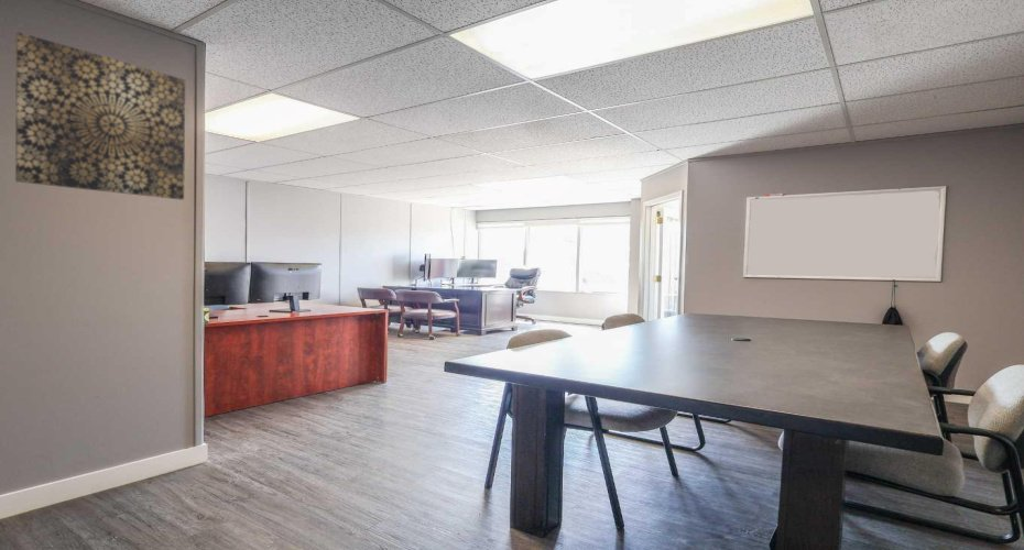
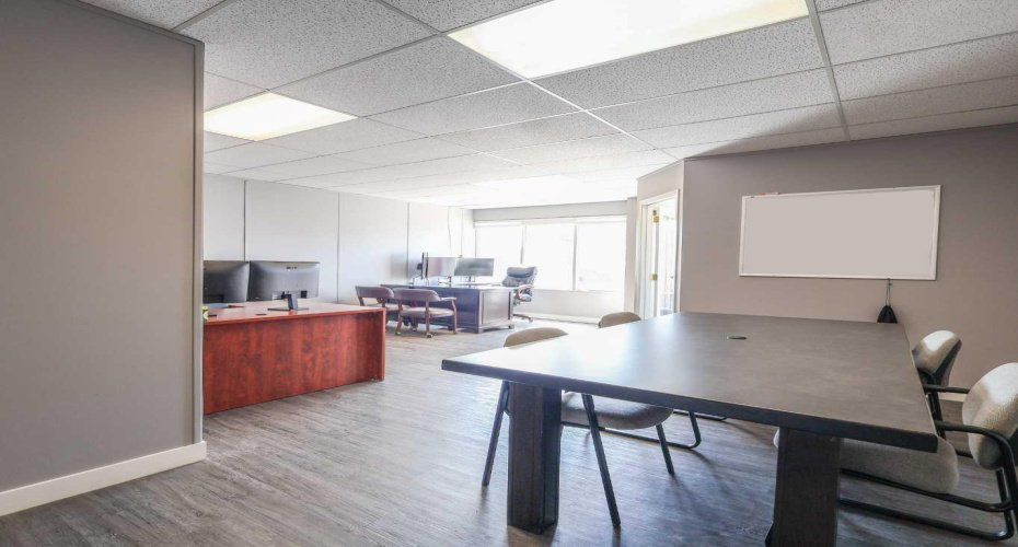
- wall art (108, 125)
